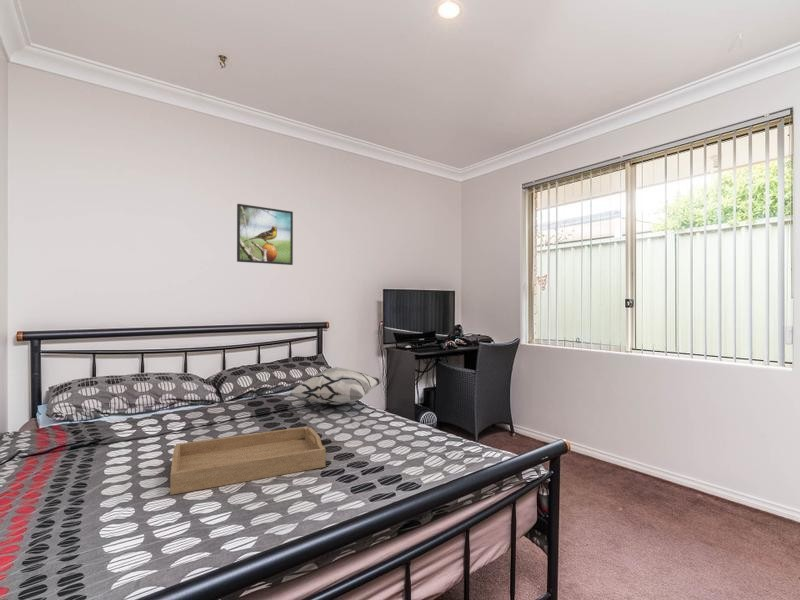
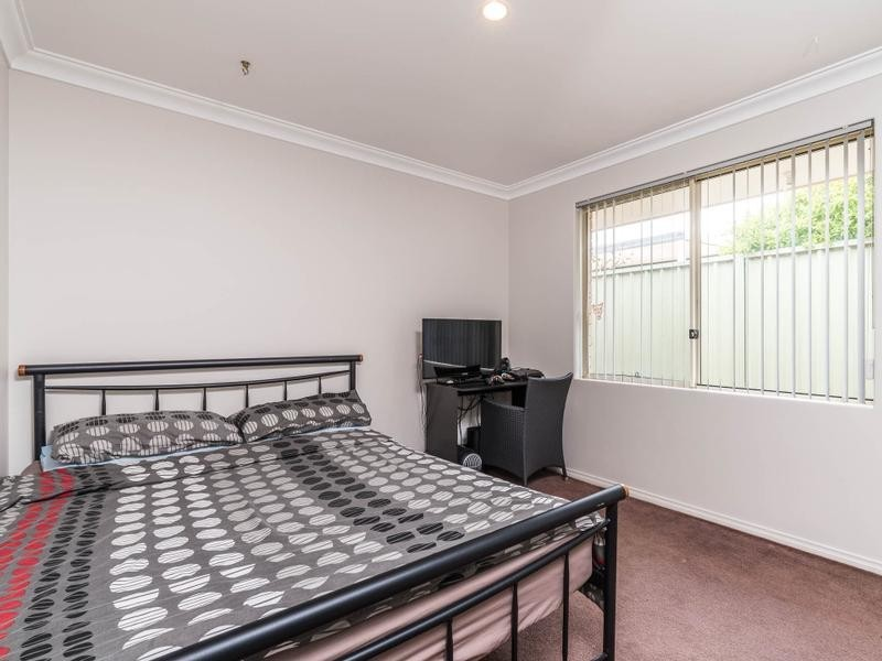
- decorative pillow (339, 386)
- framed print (266, 235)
- serving tray (249, 452)
